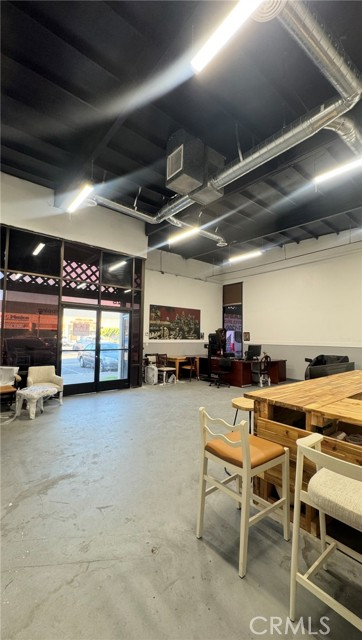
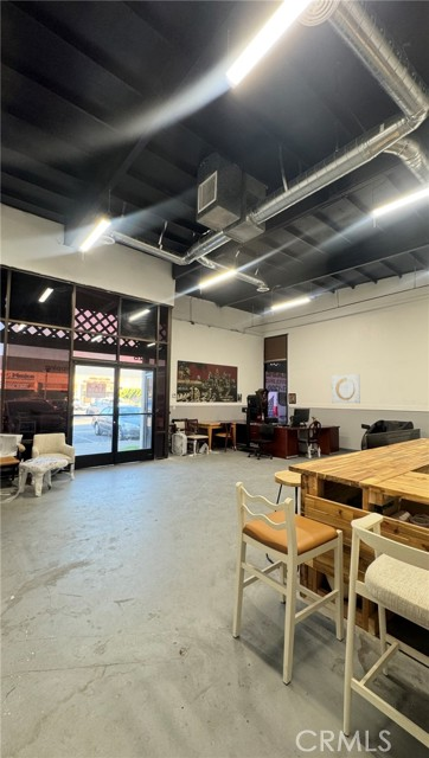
+ wall art (345, 388)
